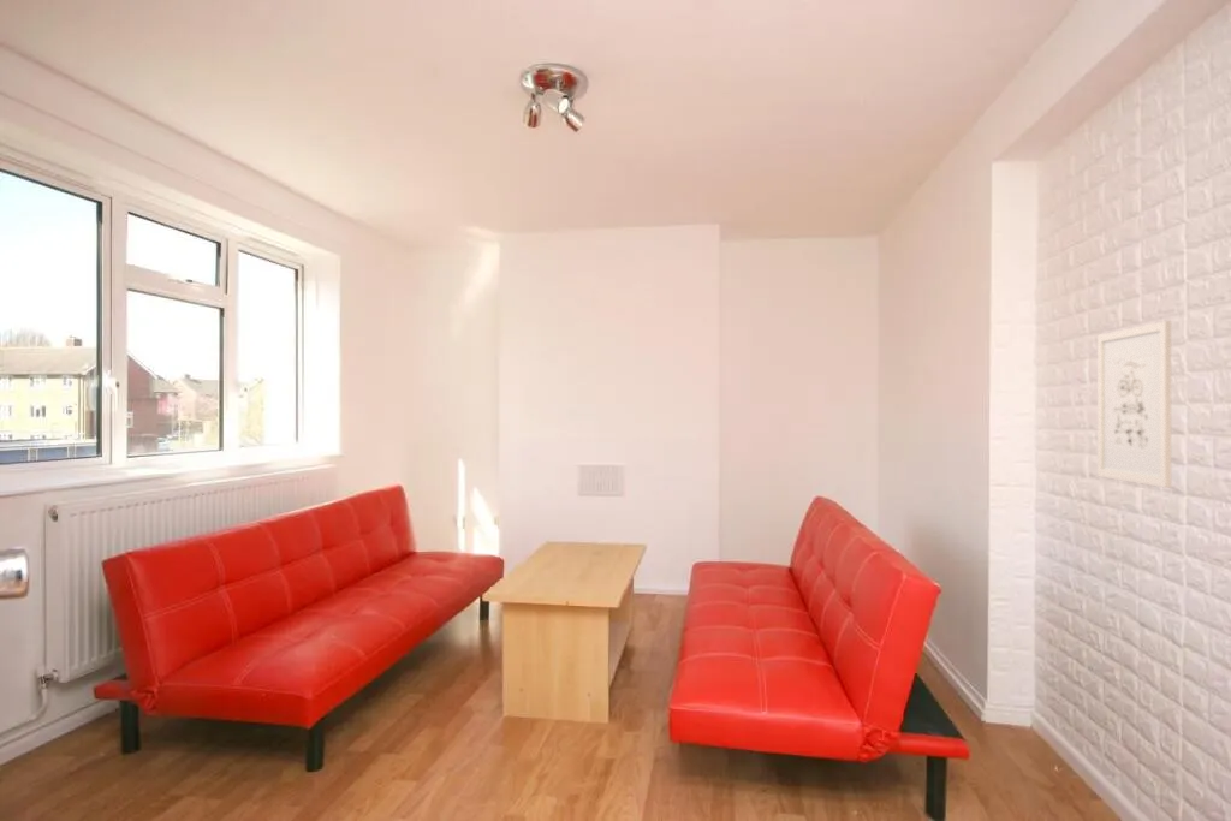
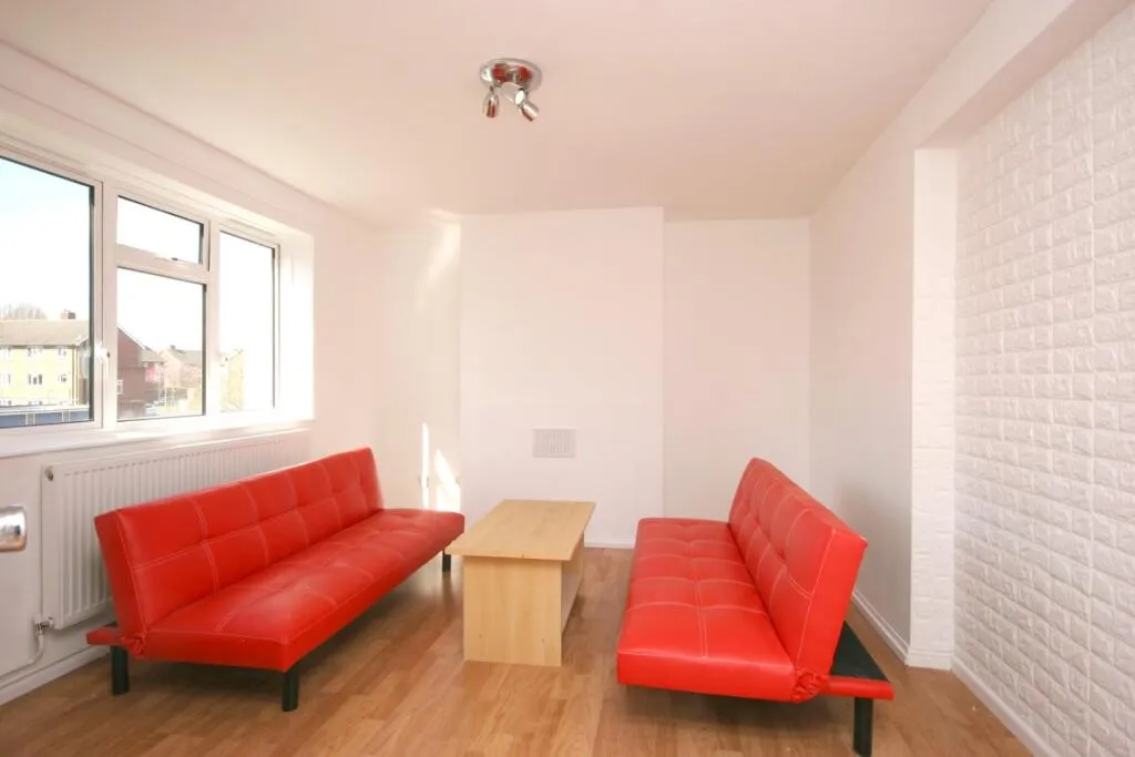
- wall art (1131, 404)
